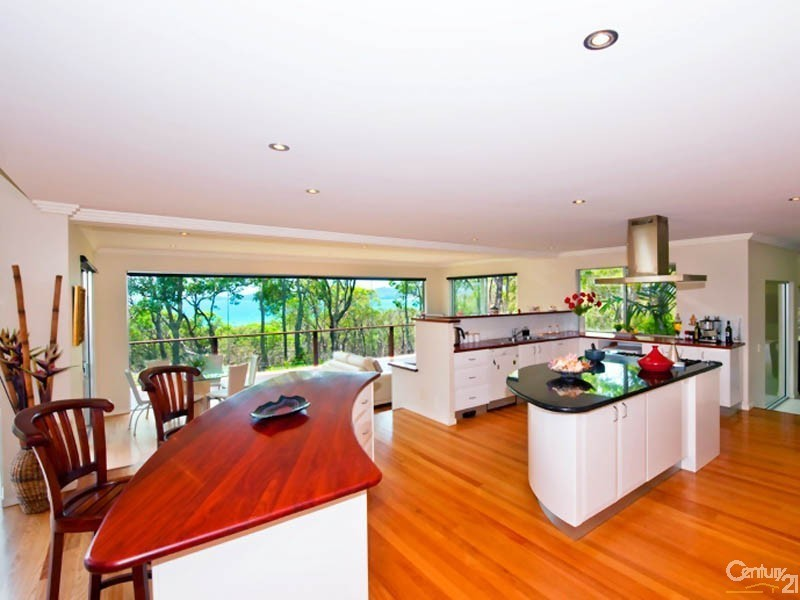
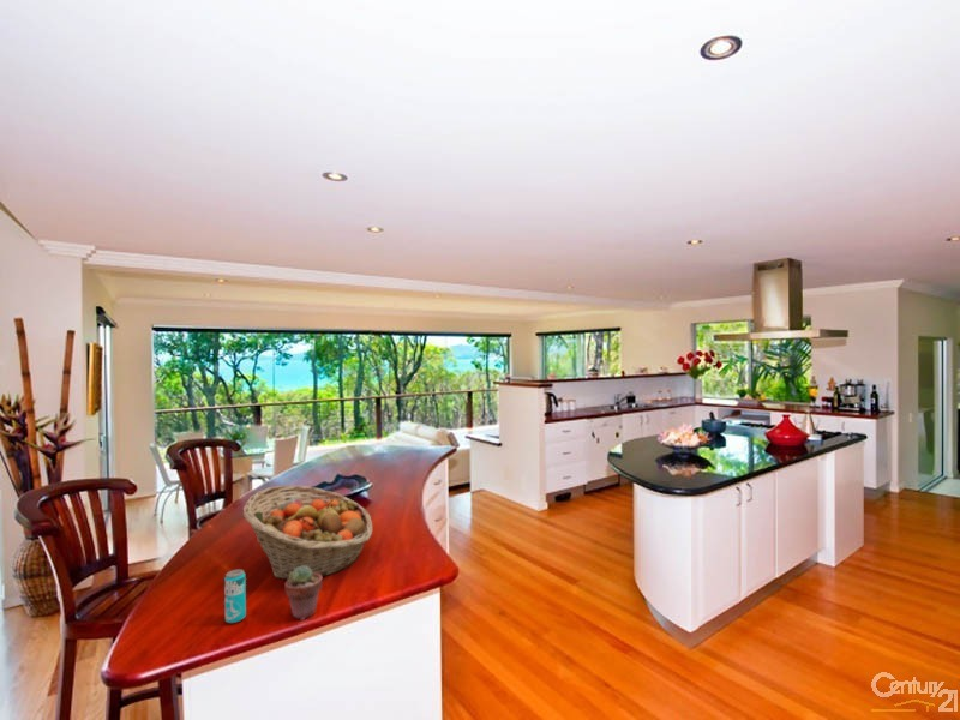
+ beverage can (235, 595)
+ potted succulent (304, 589)
+ fruit basket (312, 524)
